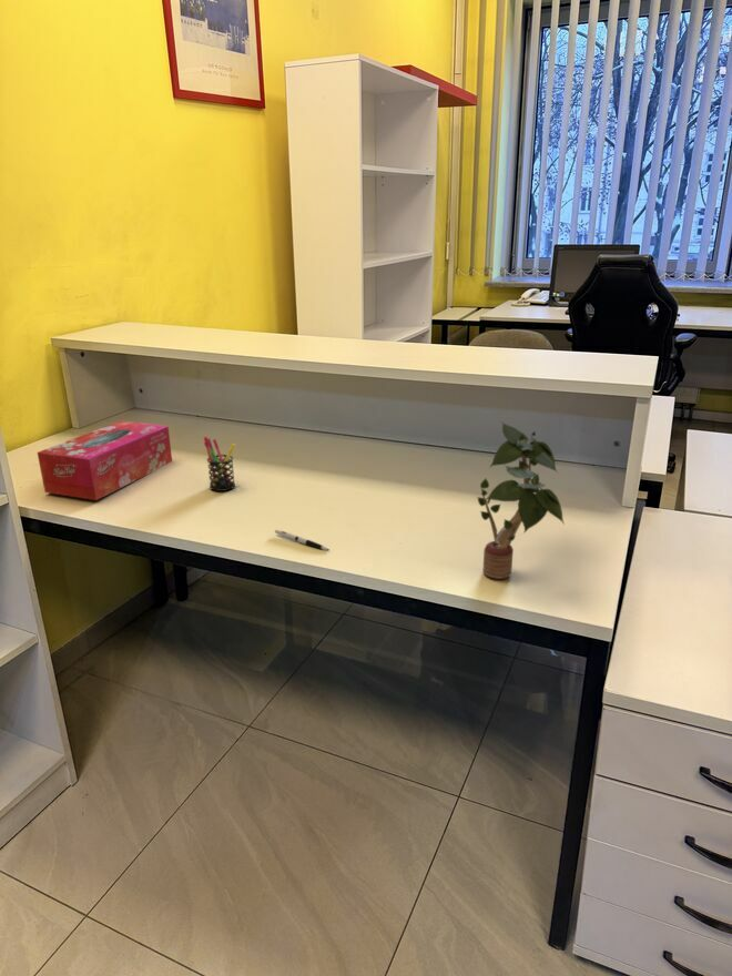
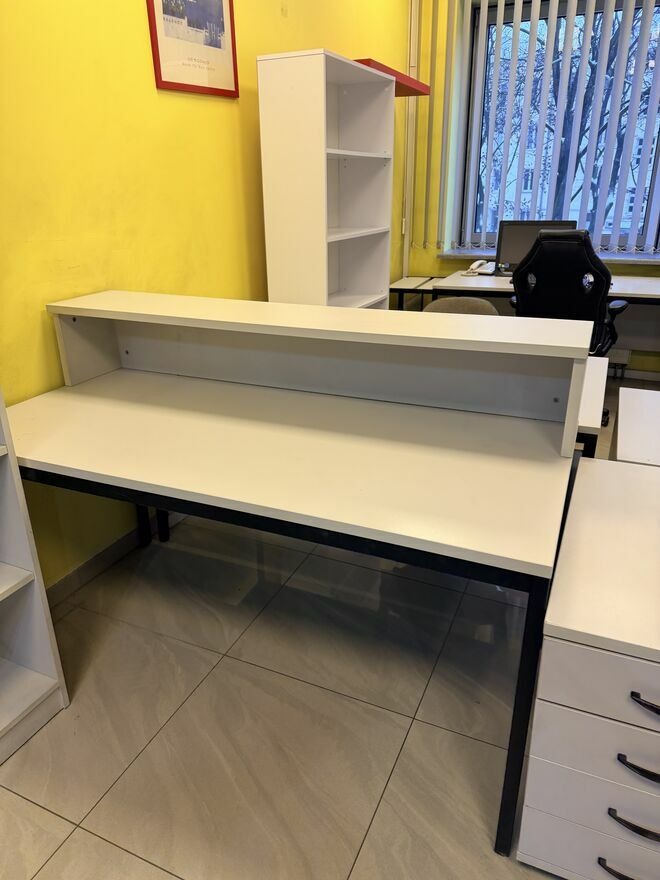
- potted plant (527, 497)
- tissue box (109, 457)
- pen holder (217, 462)
- pen (302, 539)
